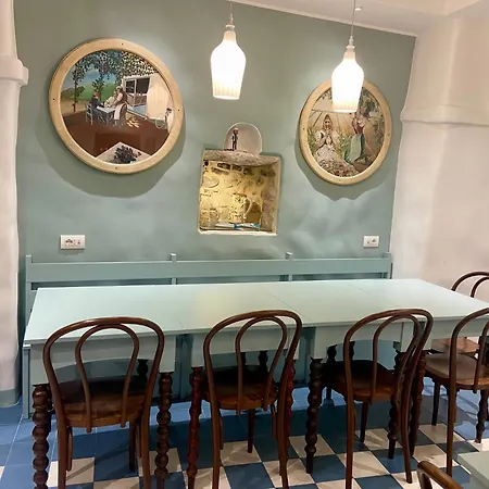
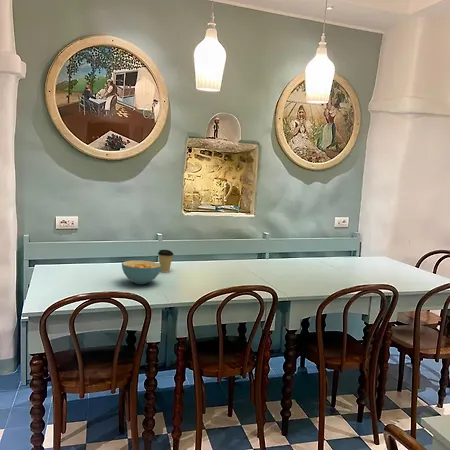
+ cereal bowl (141, 273)
+ coffee cup (165, 261)
